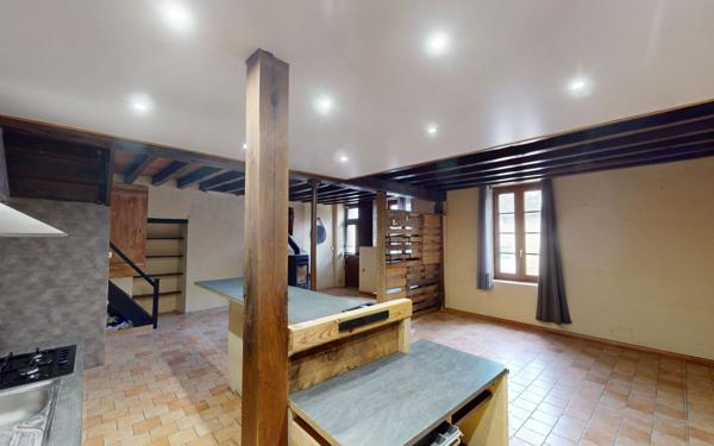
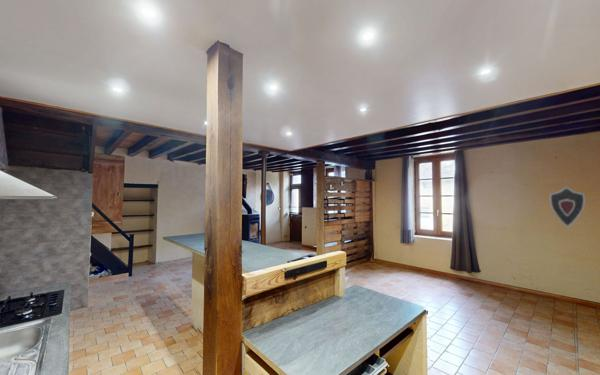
+ decorative shield (566, 207)
